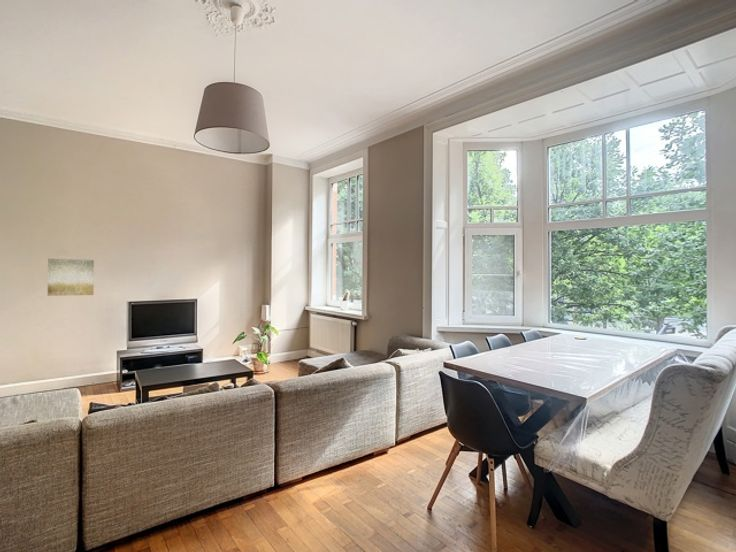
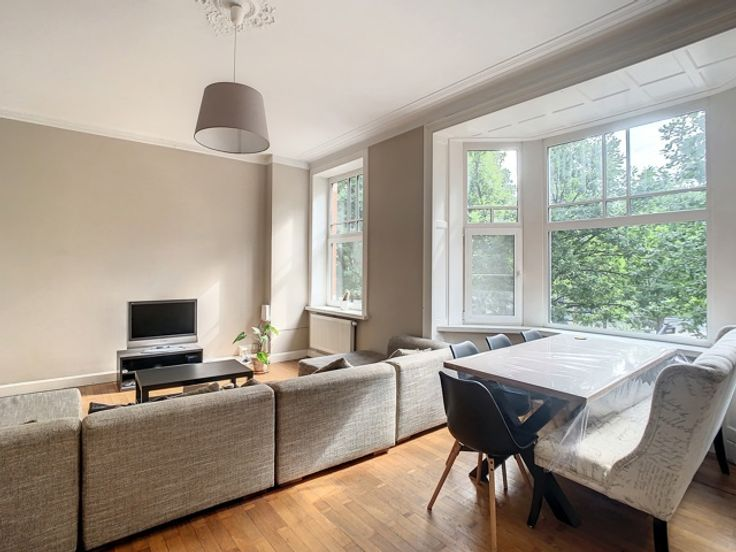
- wall art (71, 277)
